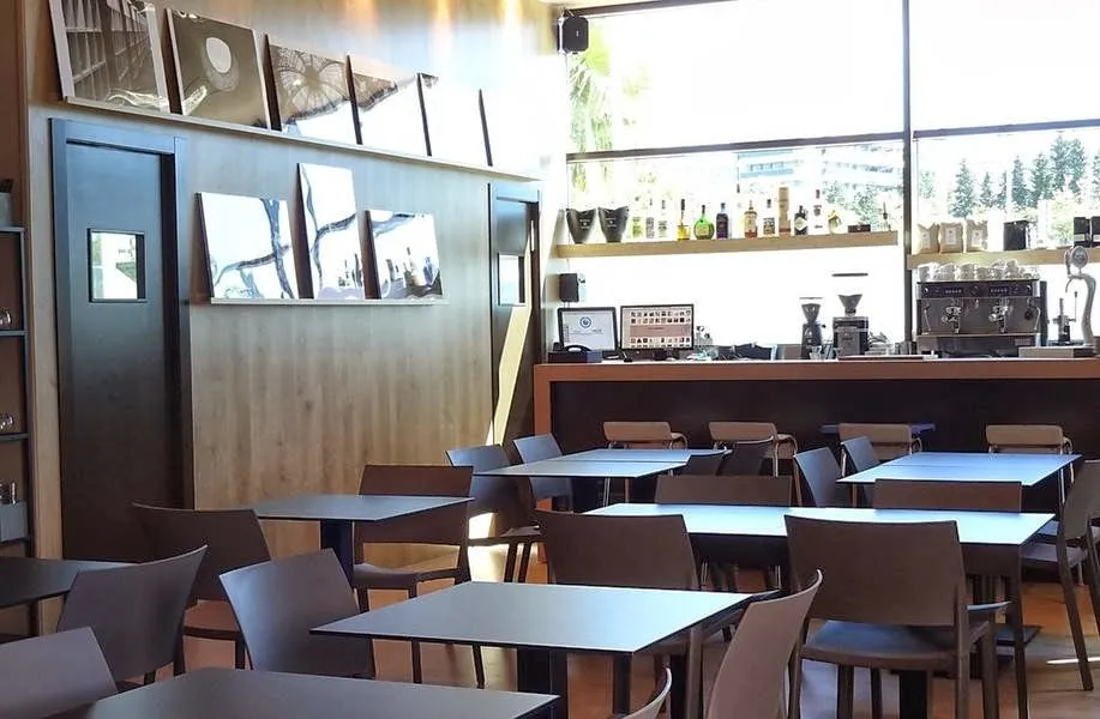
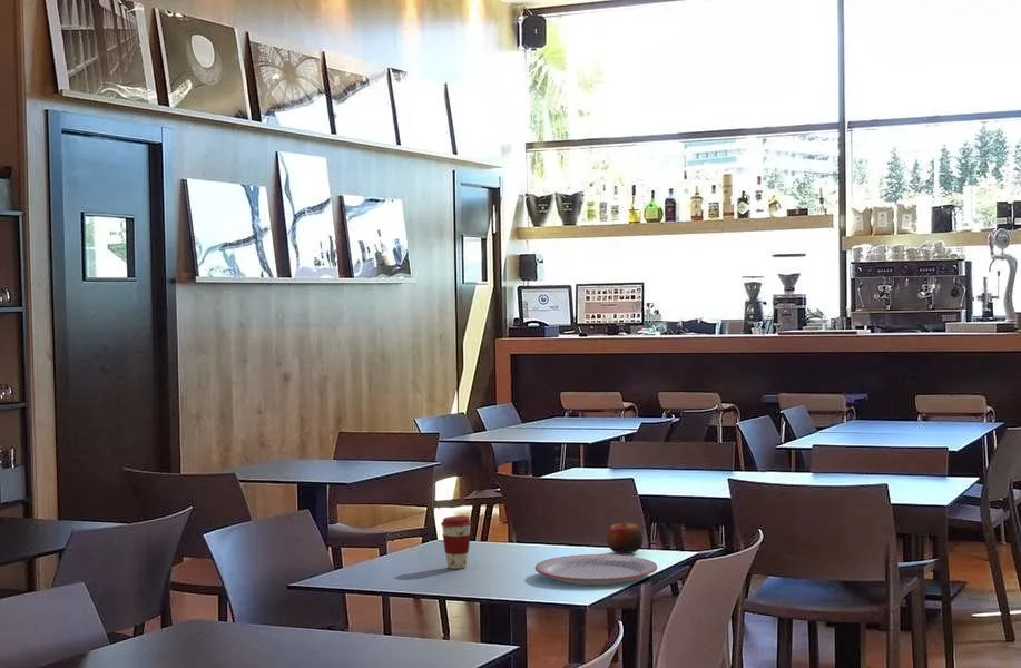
+ apple (625, 537)
+ plate (596, 570)
+ coffee cup (456, 542)
